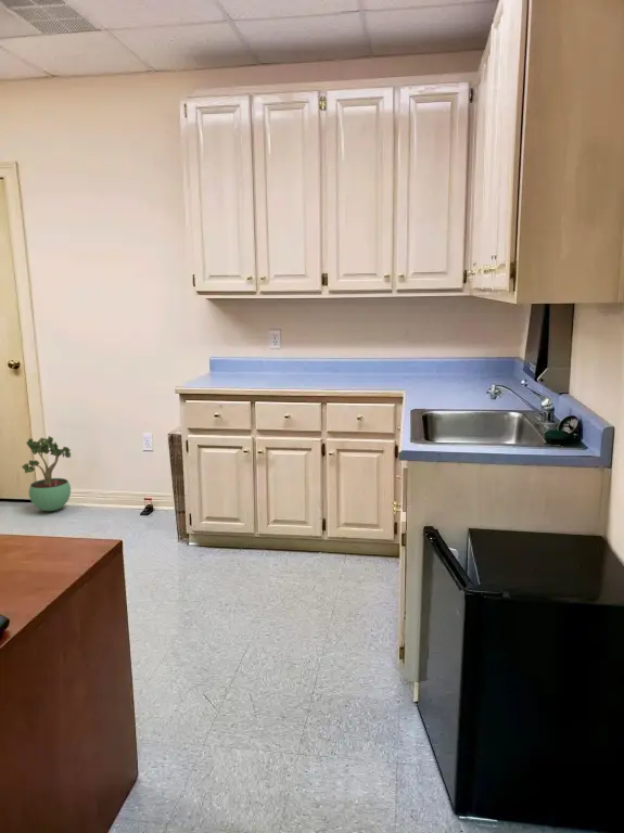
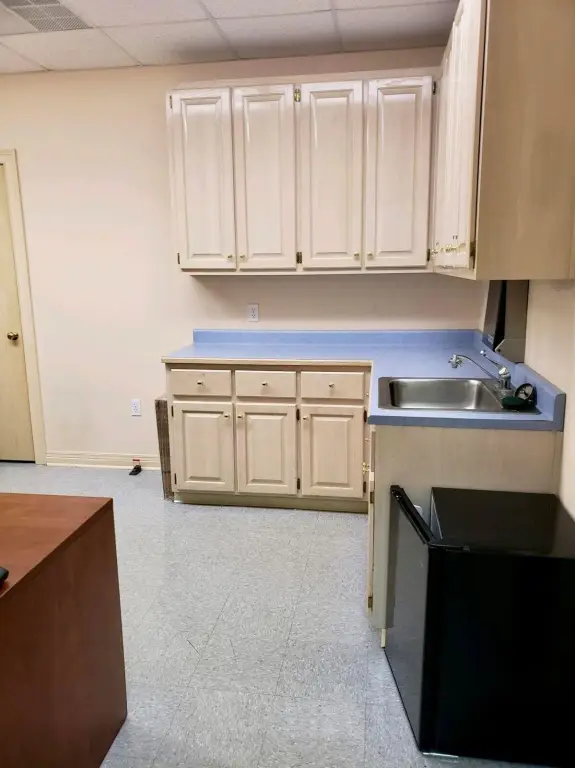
- potted plant (50, 473)
